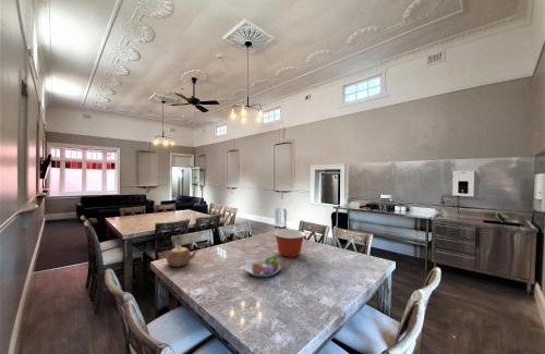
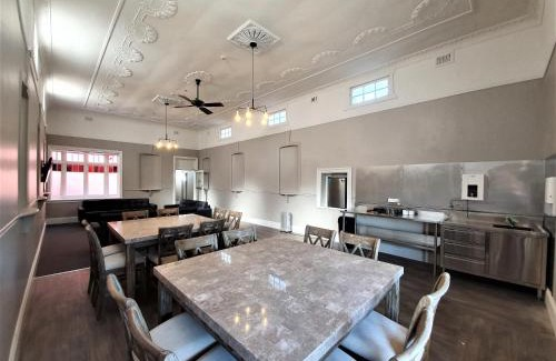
- mixing bowl (289, 243)
- fruit bowl (264, 263)
- teapot (180, 254)
